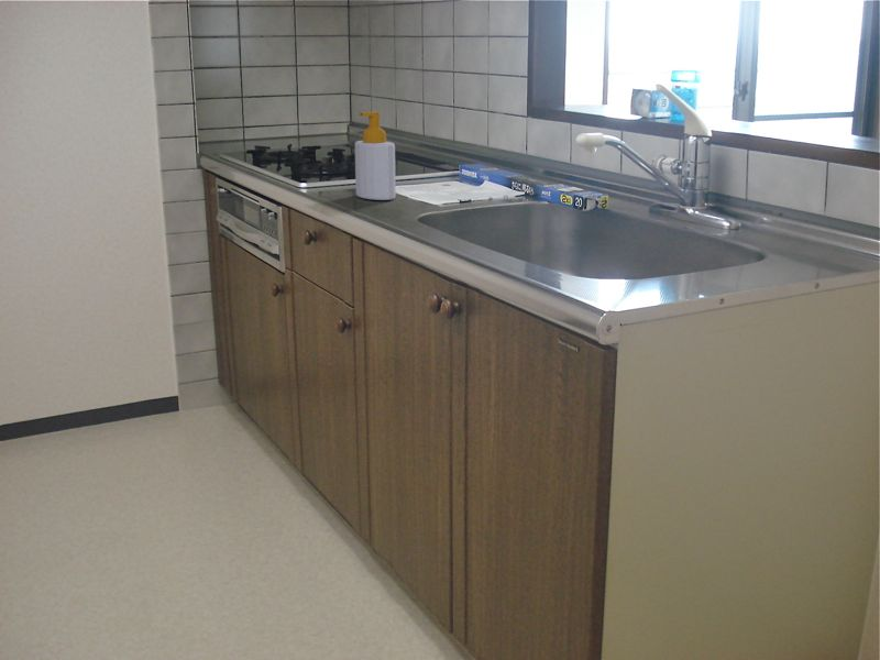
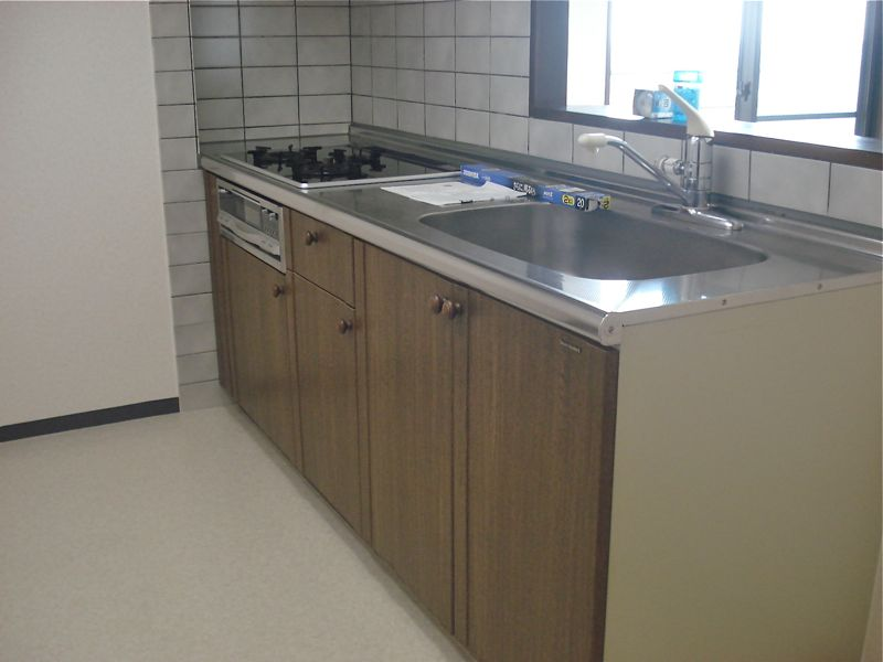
- soap bottle (374, 155)
